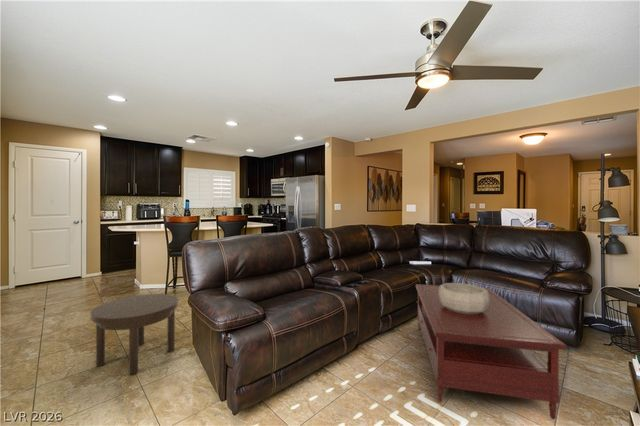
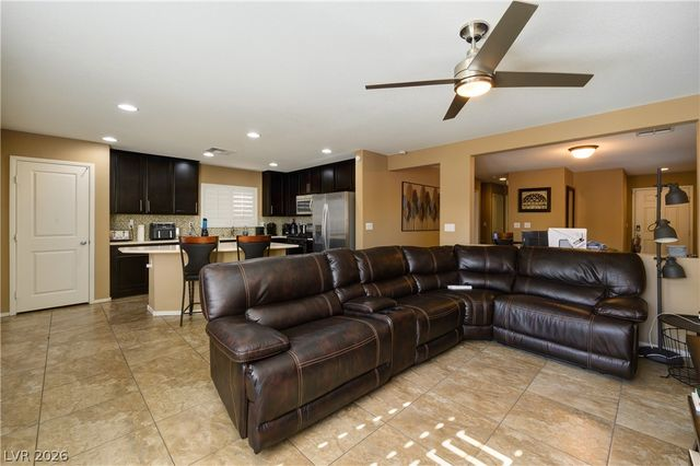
- decorative bowl (462, 298)
- coffee table (468, 334)
- side table (137, 330)
